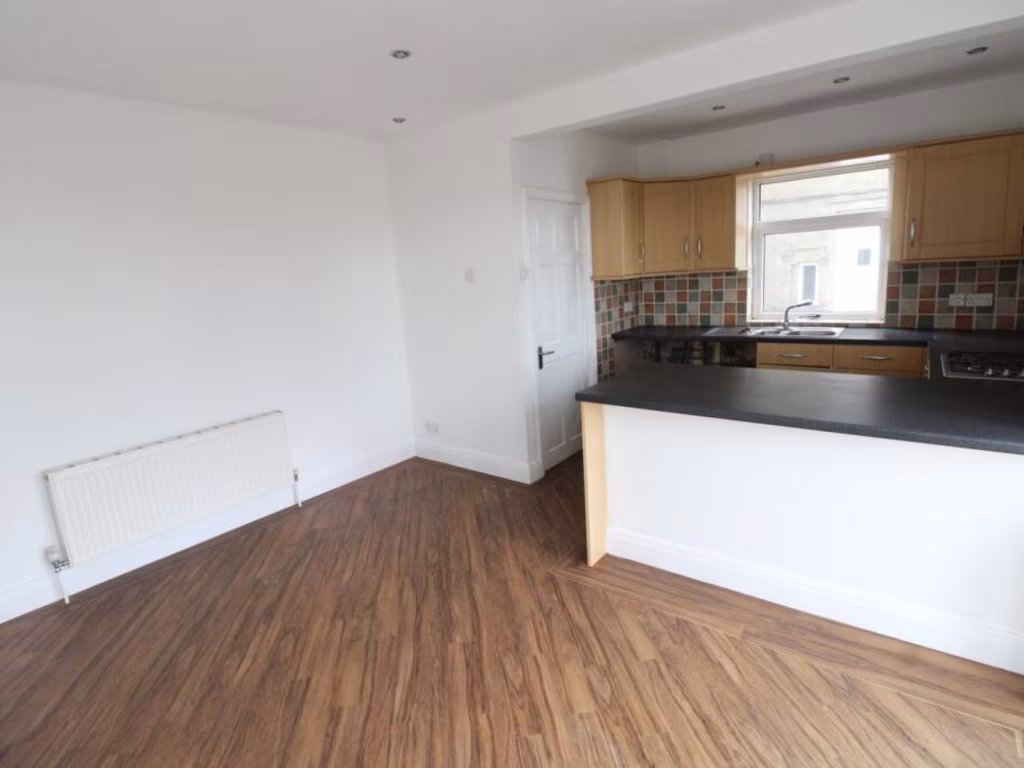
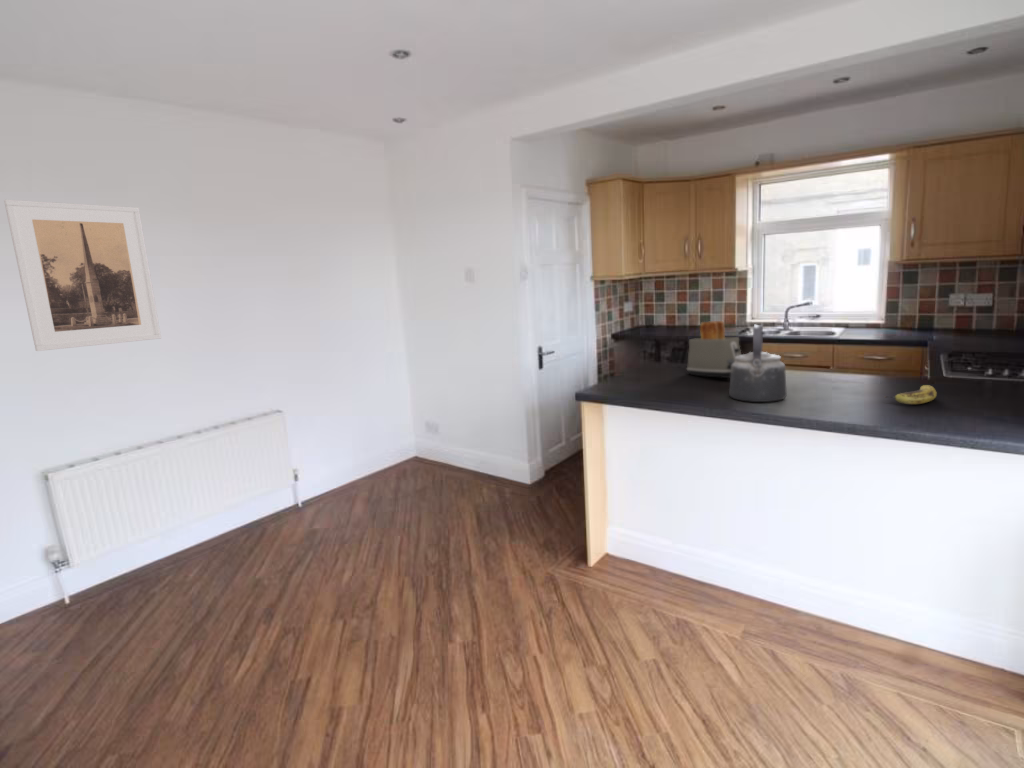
+ kettle (757, 360)
+ toaster (714, 349)
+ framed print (89, 275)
+ fruit (910, 393)
